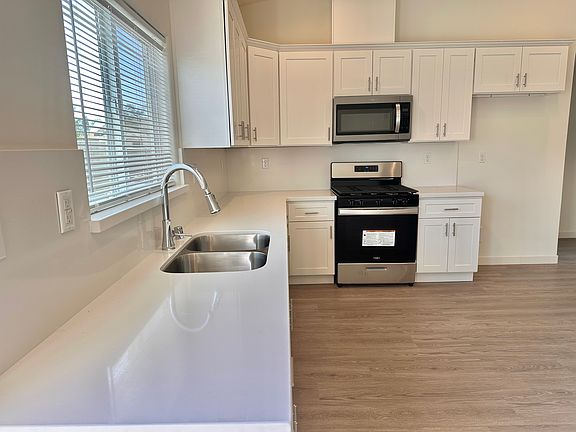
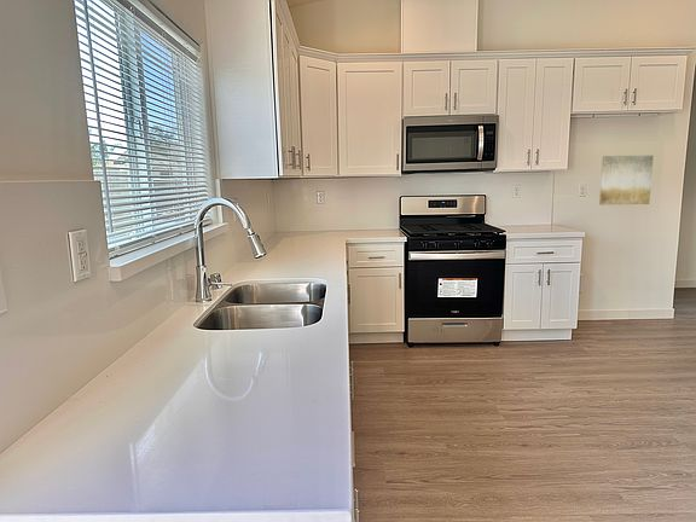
+ wall art (626, 180)
